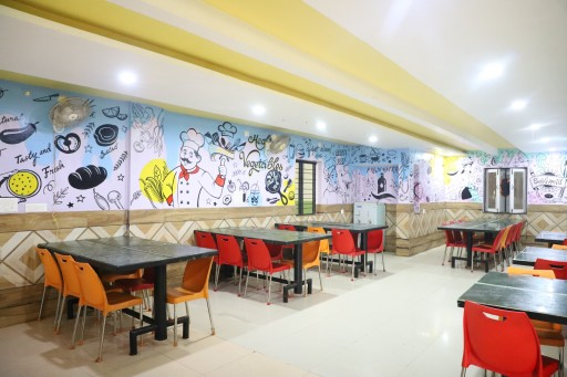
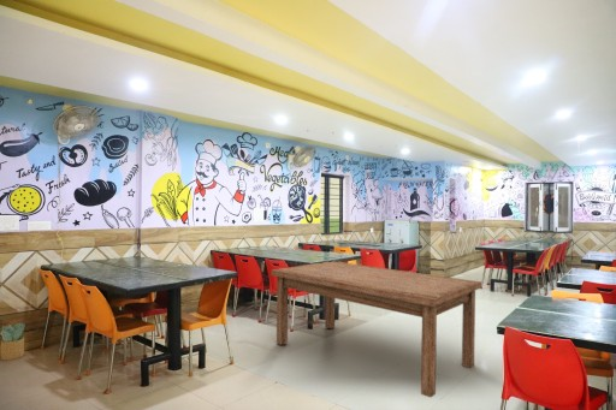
+ dining table (371, 305)
+ potted plant (11, 340)
